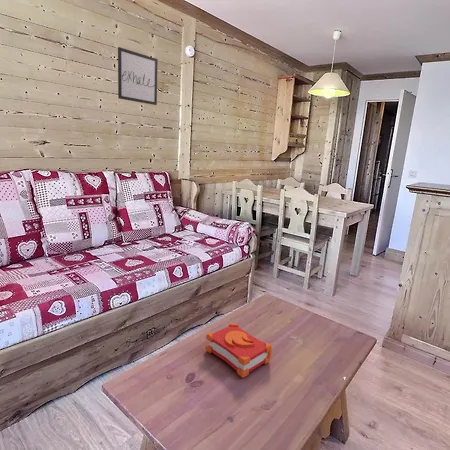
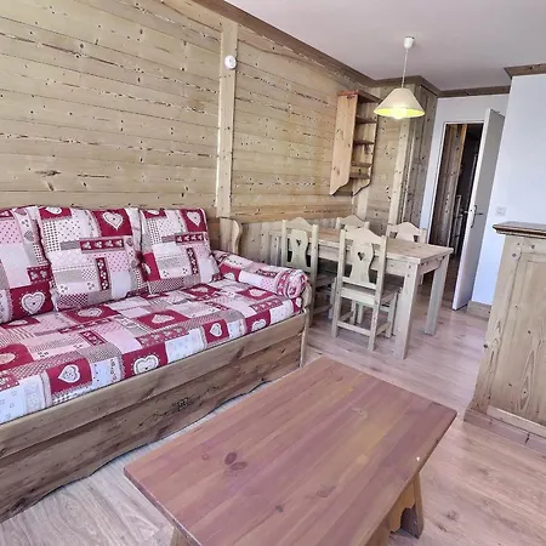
- wall art (138, 78)
- notebook (238, 347)
